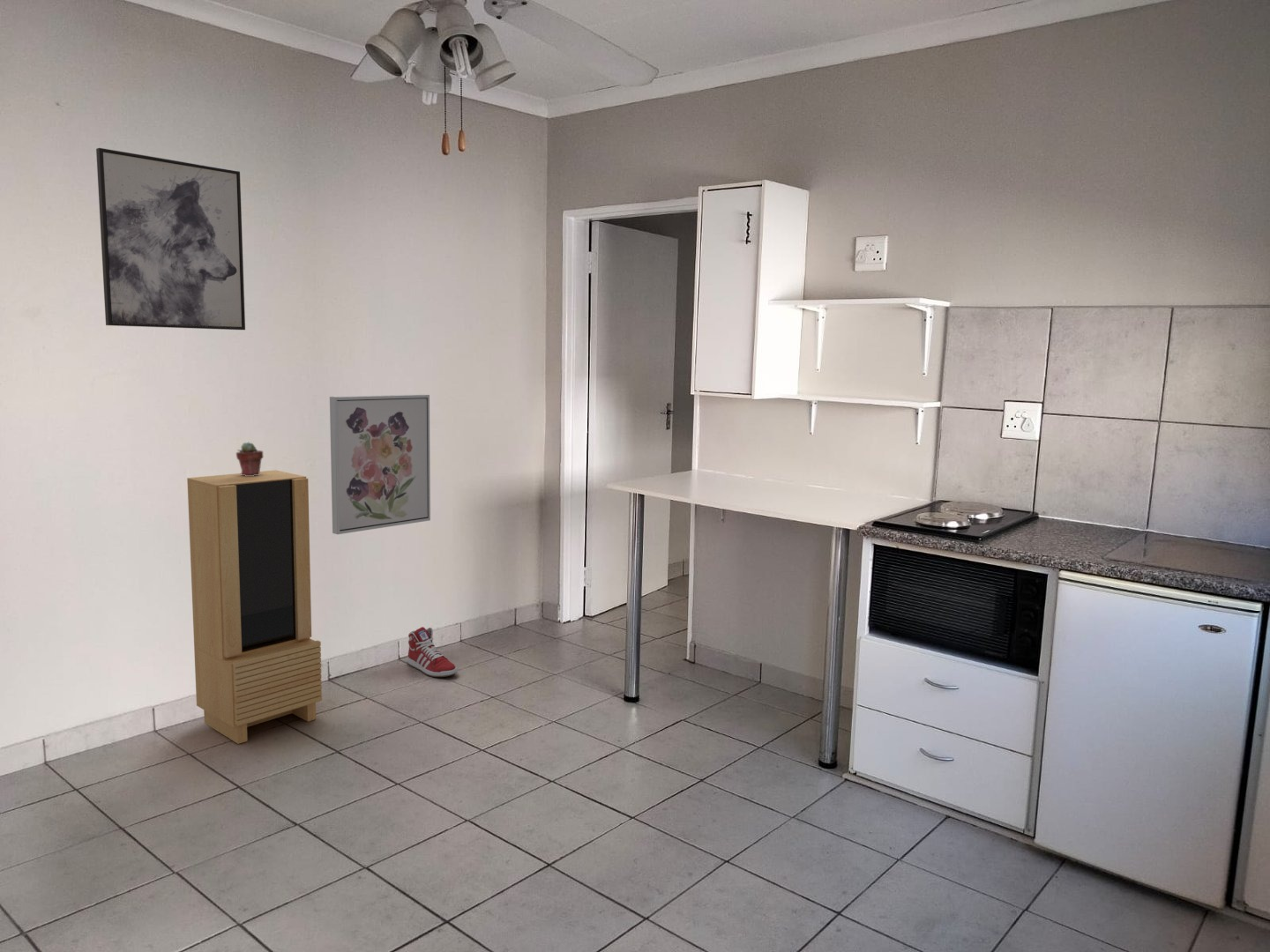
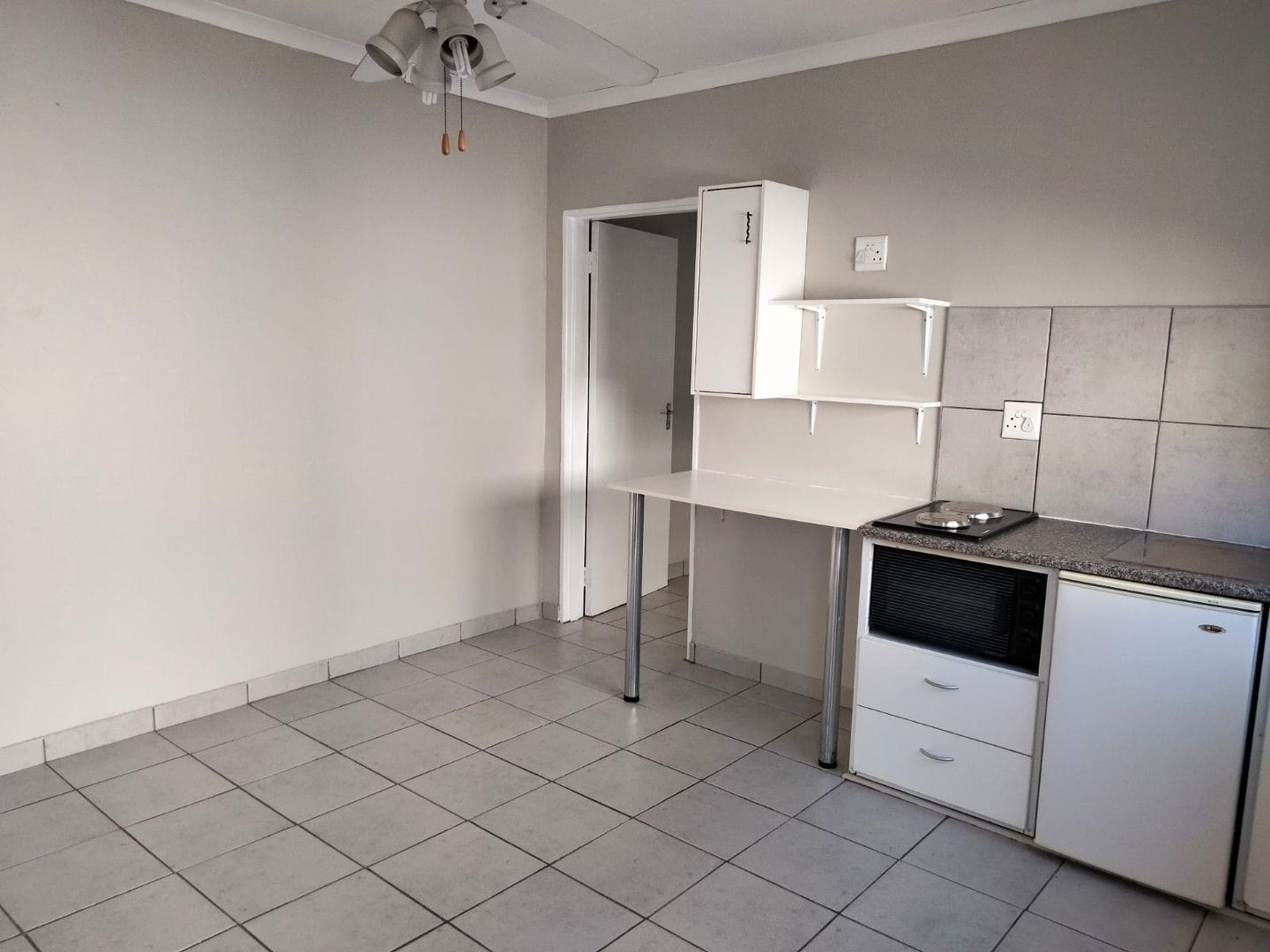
- storage cabinet (257, 602)
- potted succulent (250, 457)
- wall art (176, 245)
- wall art (382, 461)
- sneaker (430, 651)
